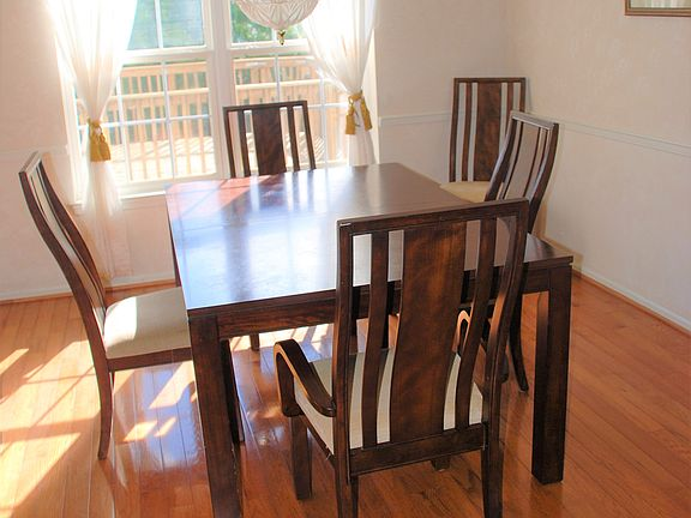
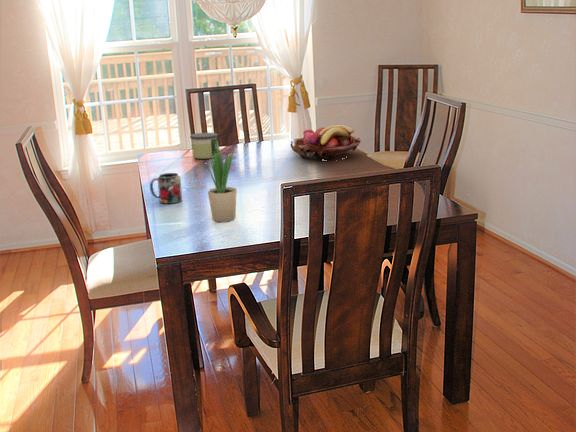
+ potted plant (221, 179)
+ mug (165, 188)
+ candle (204, 145)
+ fruit basket (326, 141)
